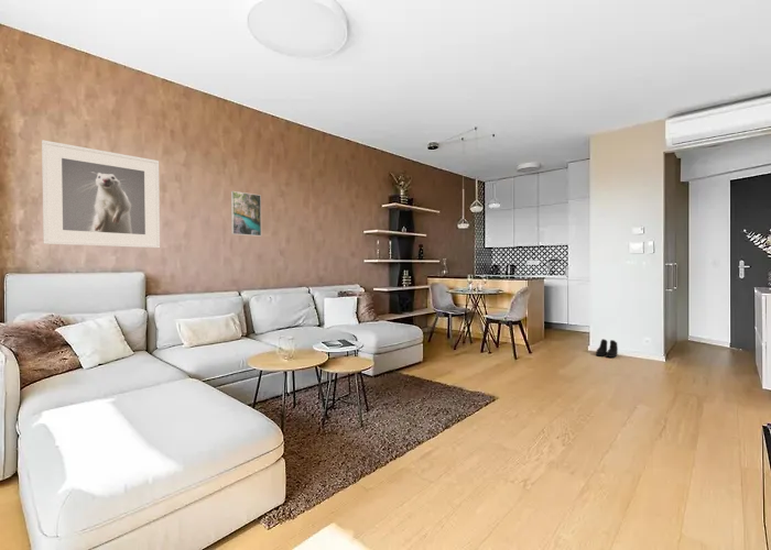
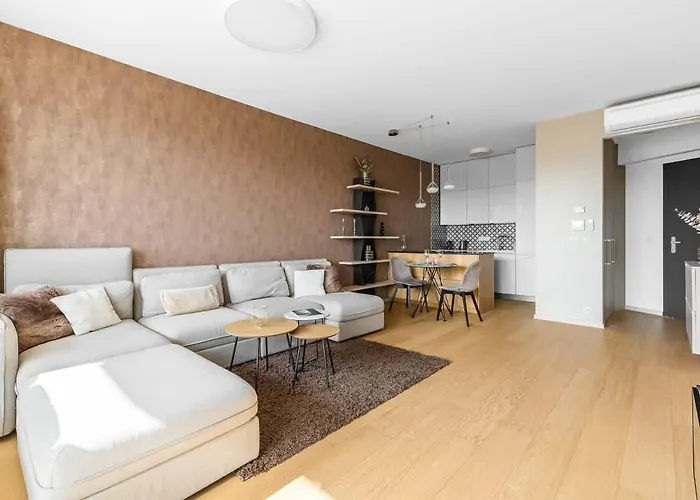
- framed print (246, 213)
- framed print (106, 198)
- boots (606, 348)
